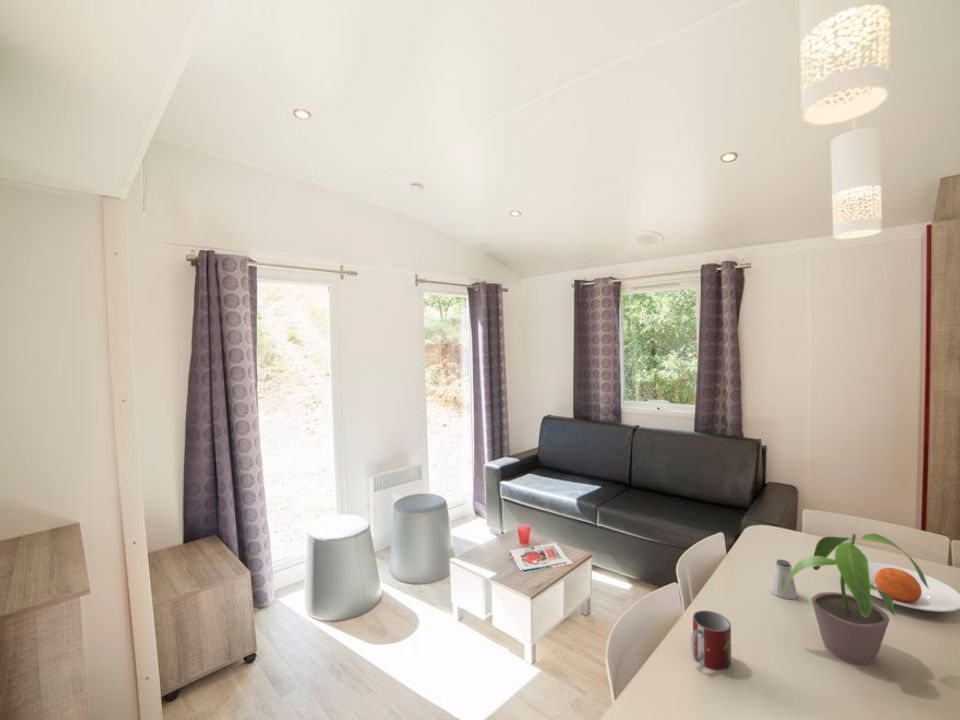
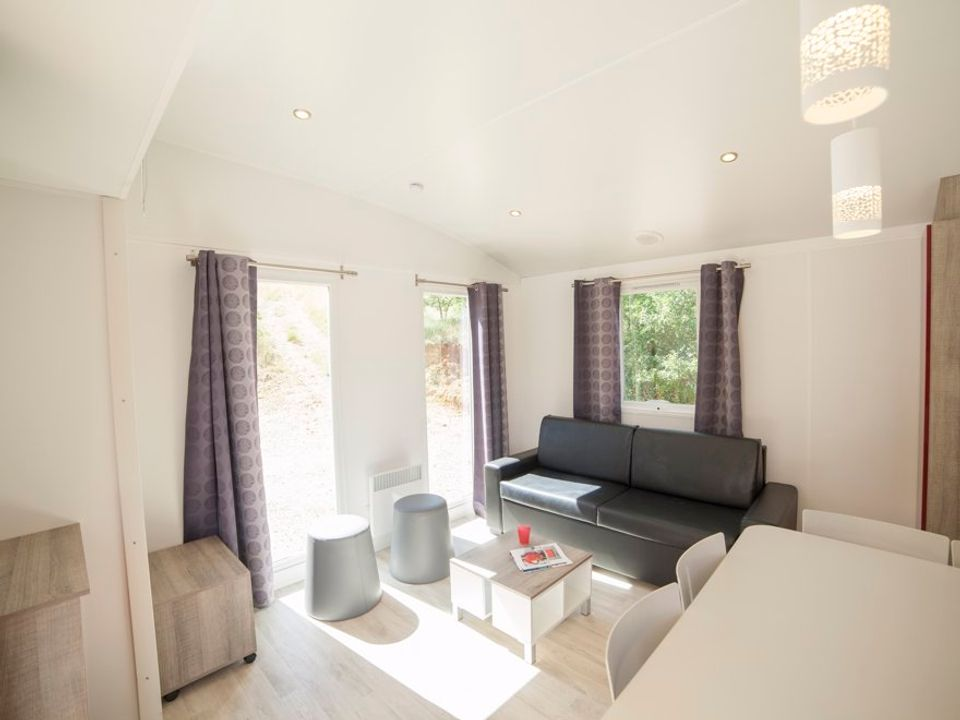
- saltshaker (783, 577)
- mug (707, 641)
- potted plant (851, 592)
- plate (899, 581)
